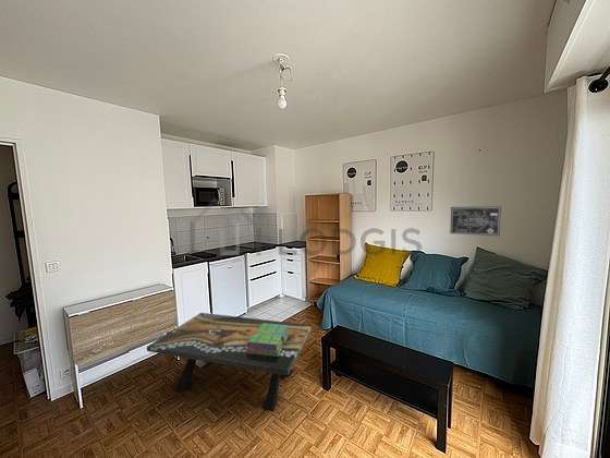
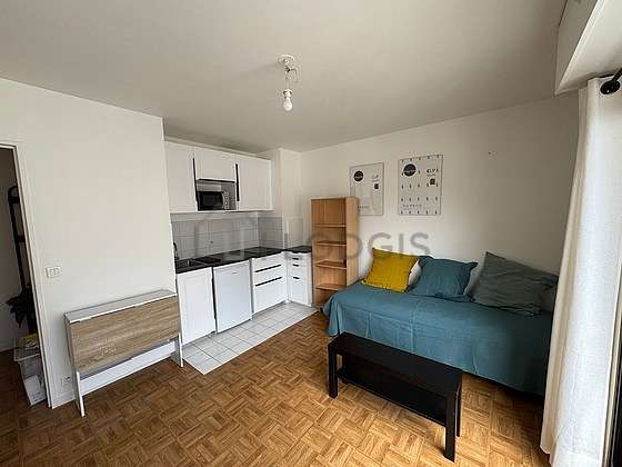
- wall art (474, 220)
- stack of books (269, 337)
- coffee table (235, 357)
